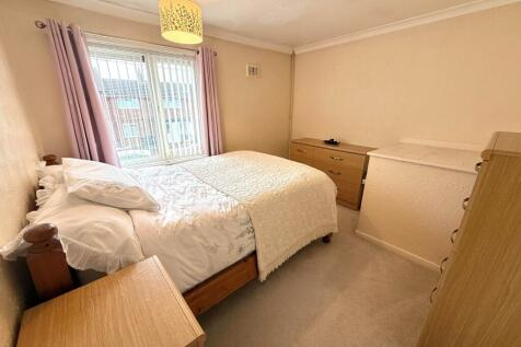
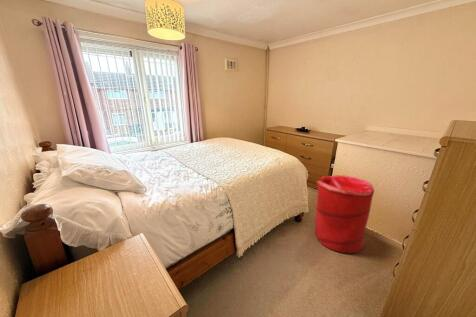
+ laundry hamper (340, 210)
